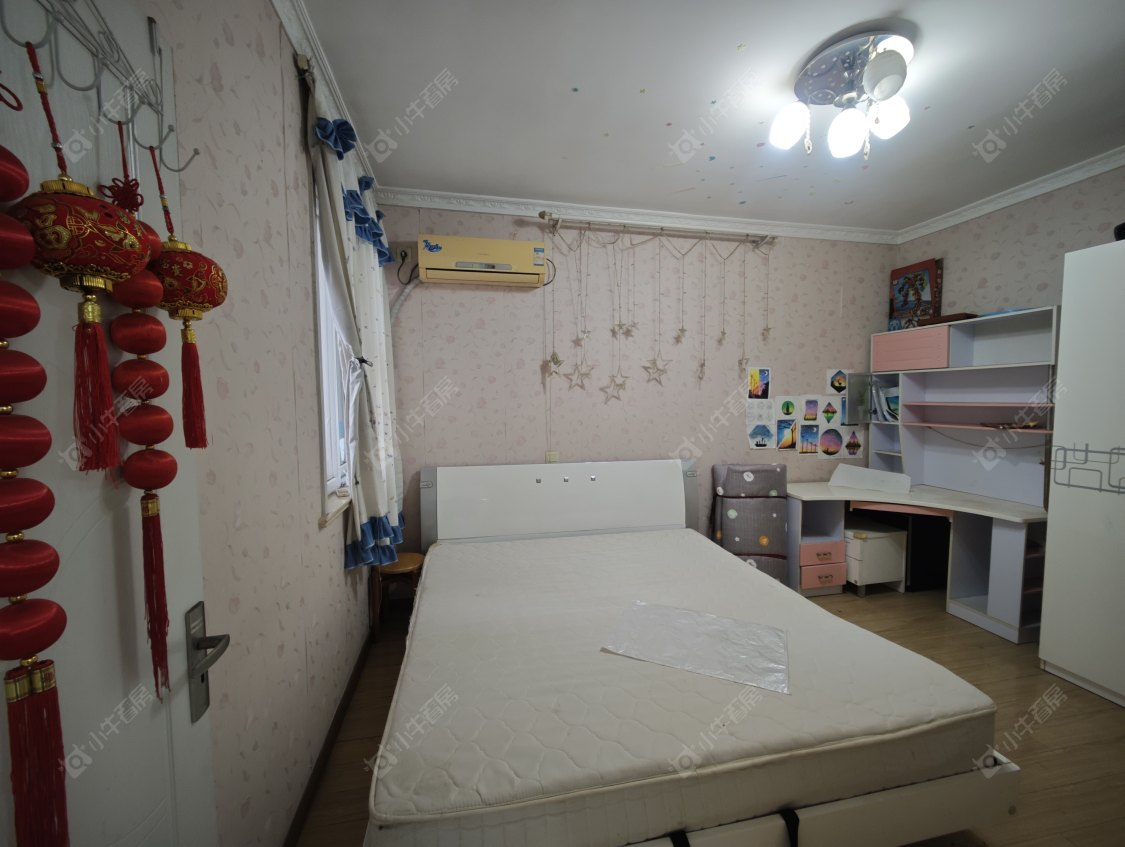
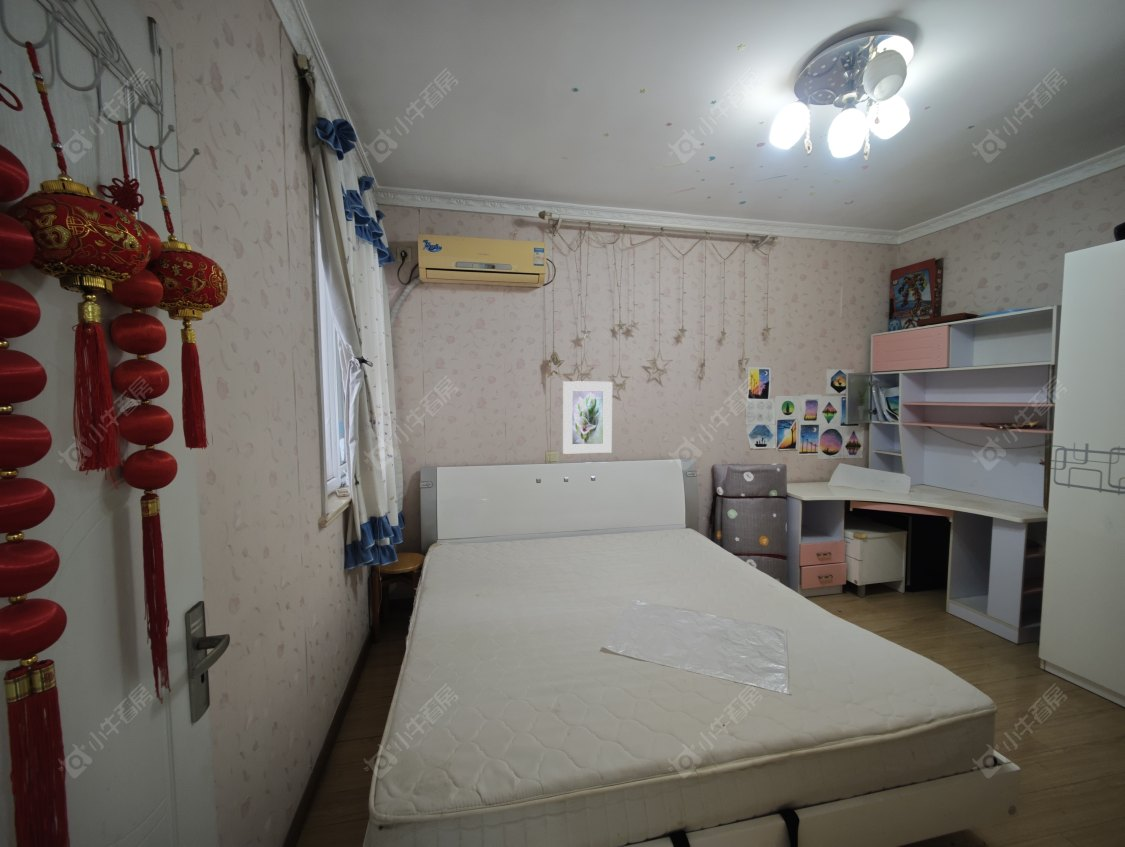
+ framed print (587, 417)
